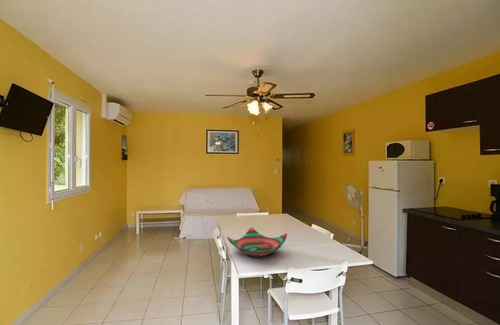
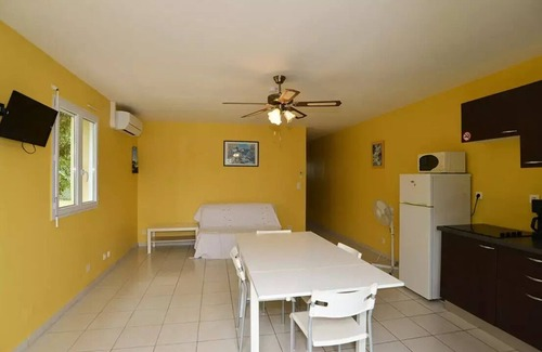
- decorative bowl (257, 243)
